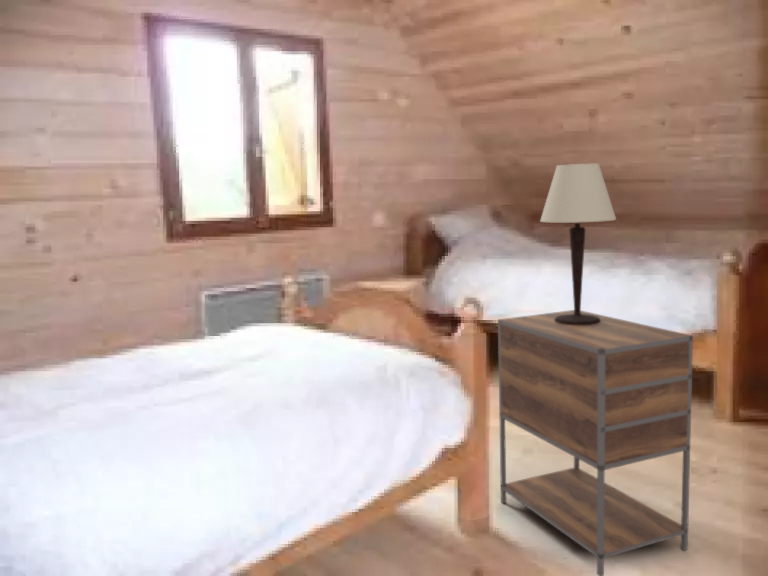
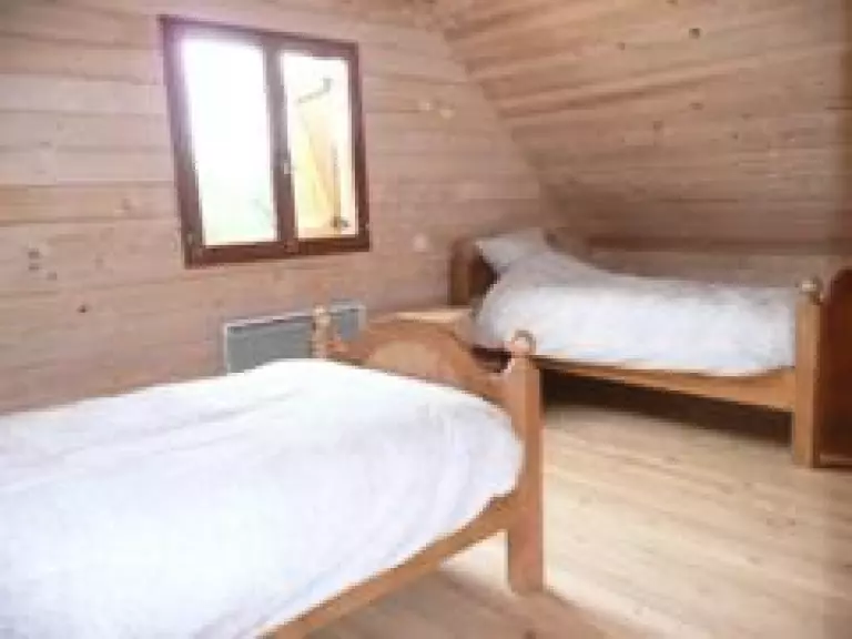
- nightstand (590, 426)
- table lamp (577, 243)
